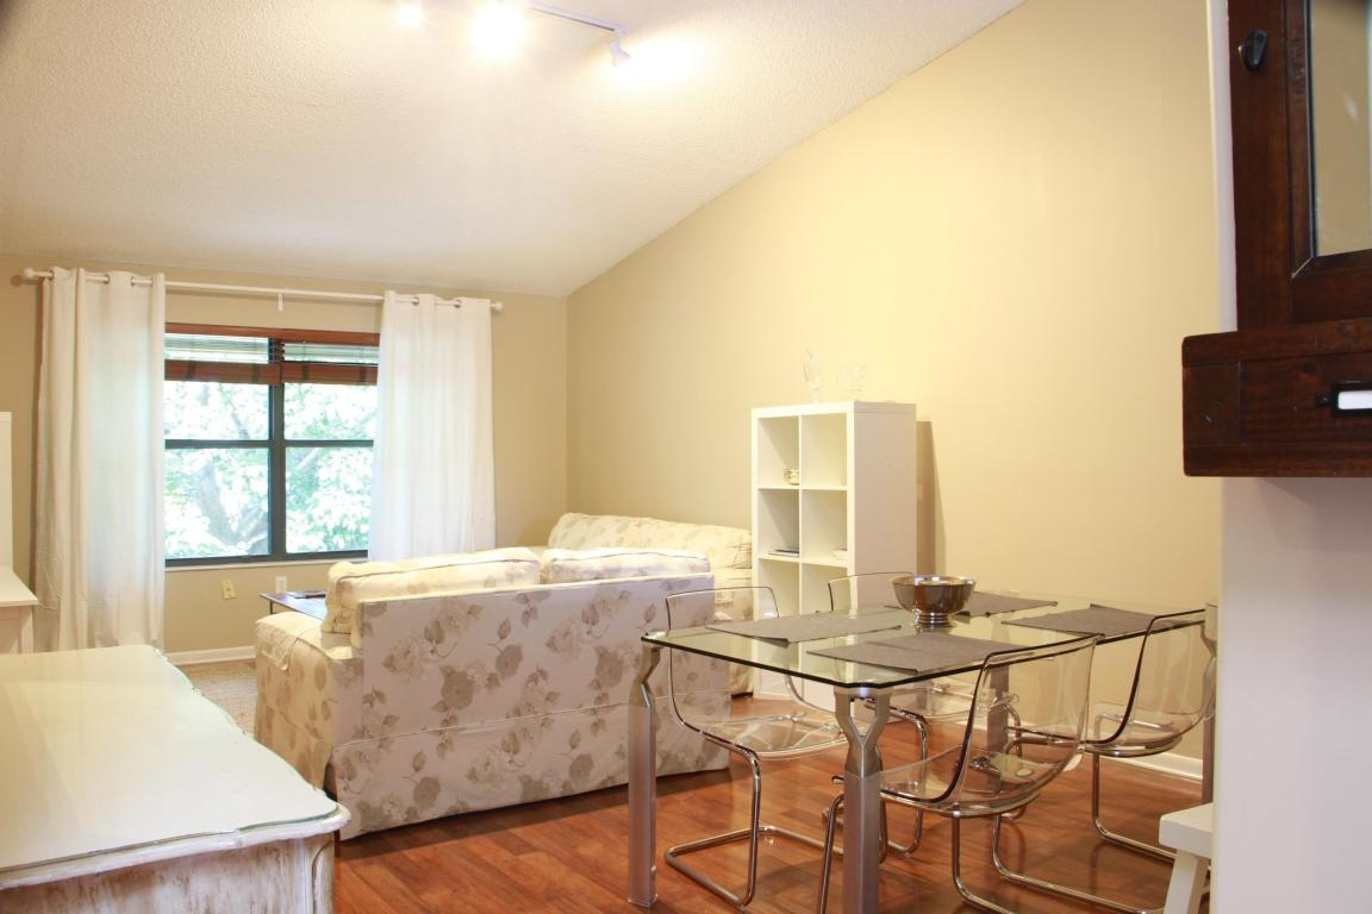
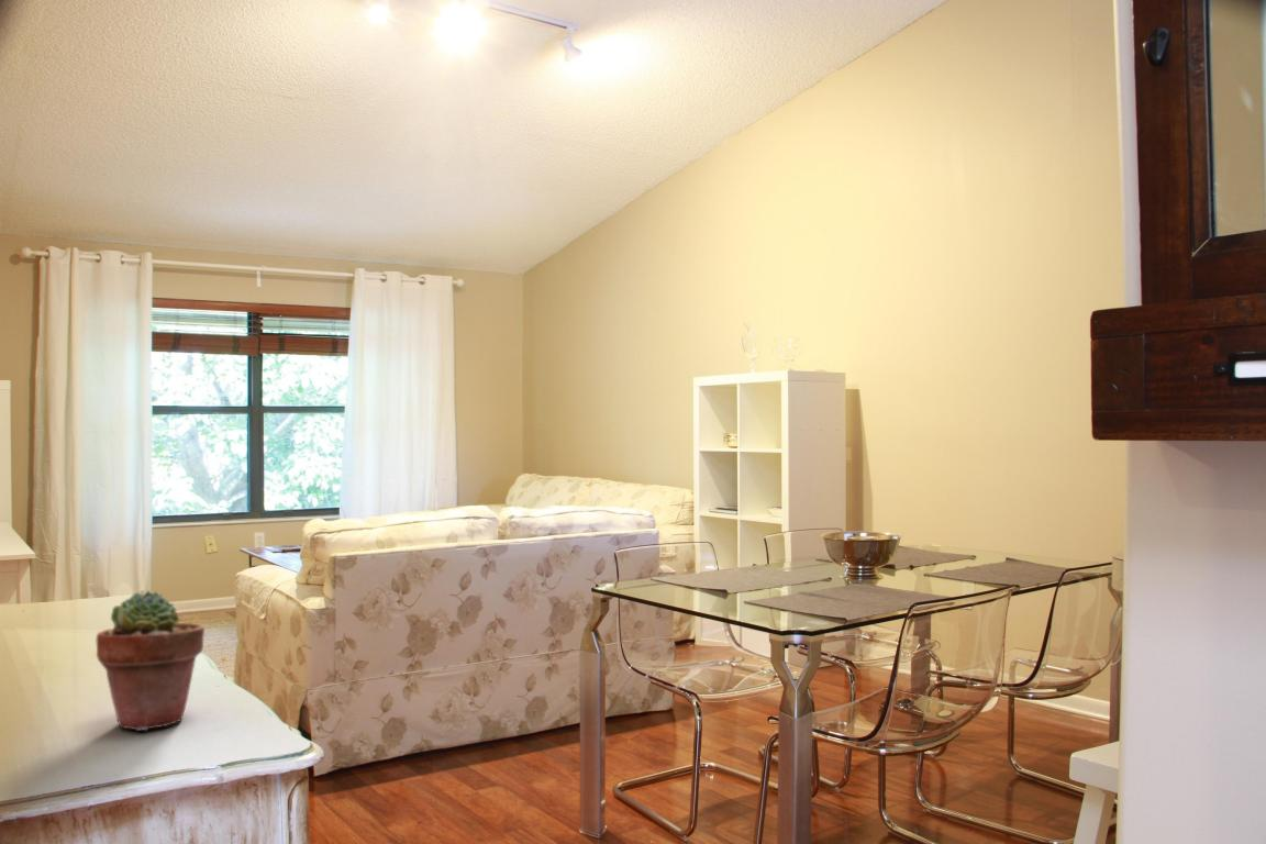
+ potted succulent (151, 655)
